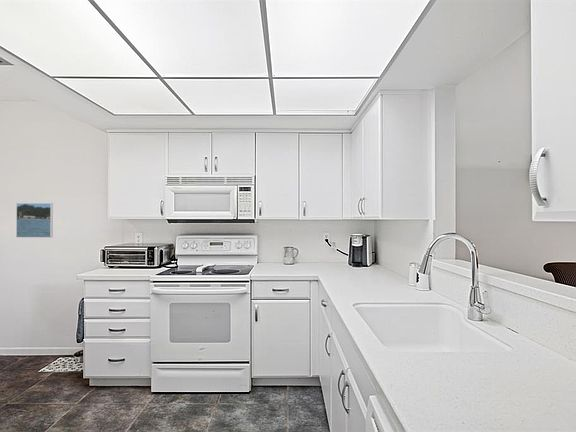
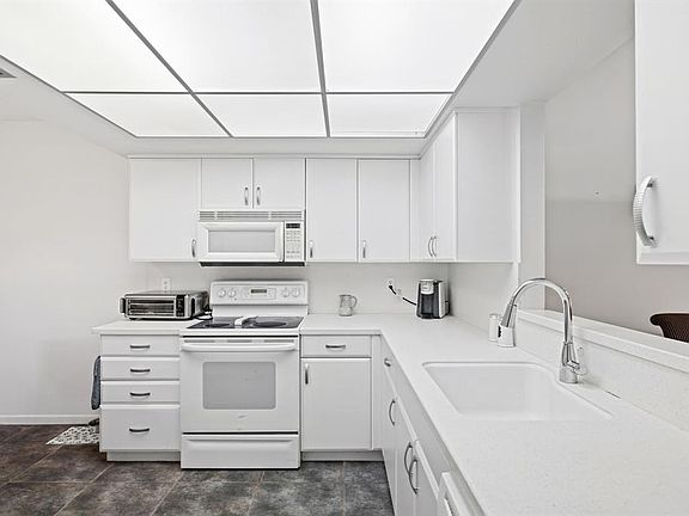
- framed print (34, 220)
